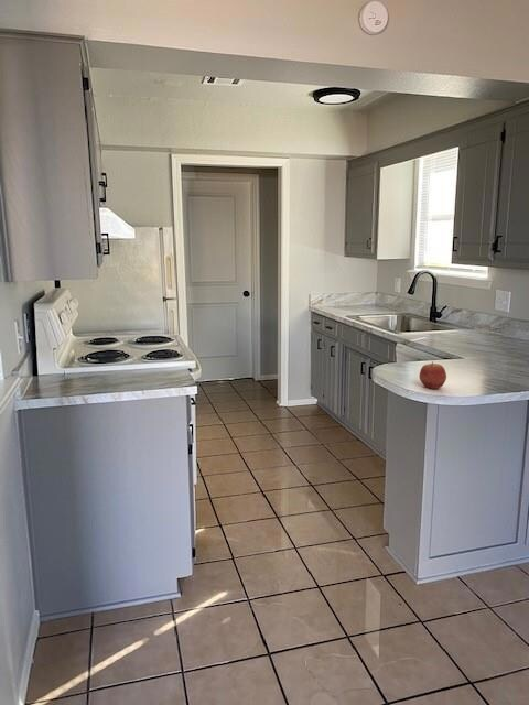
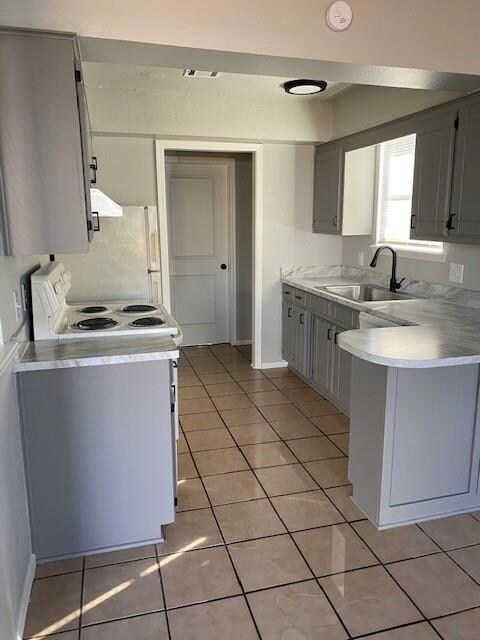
- apple (433, 373)
